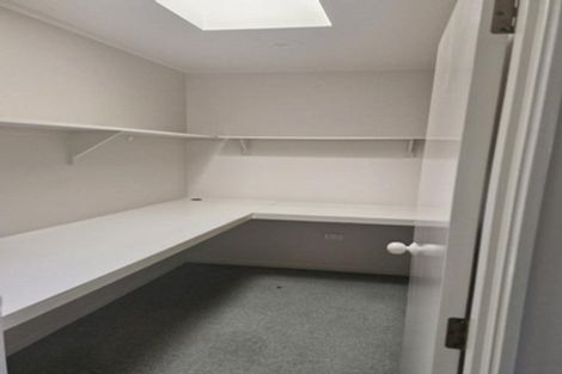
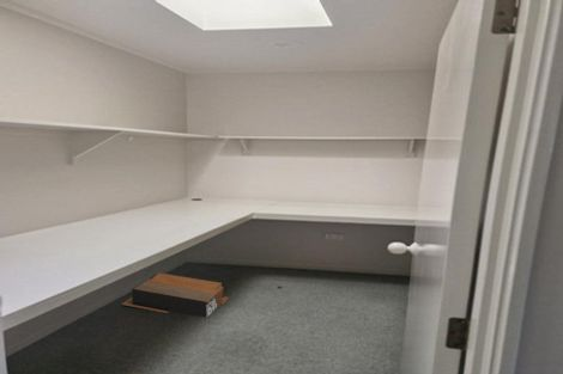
+ storage box (175, 299)
